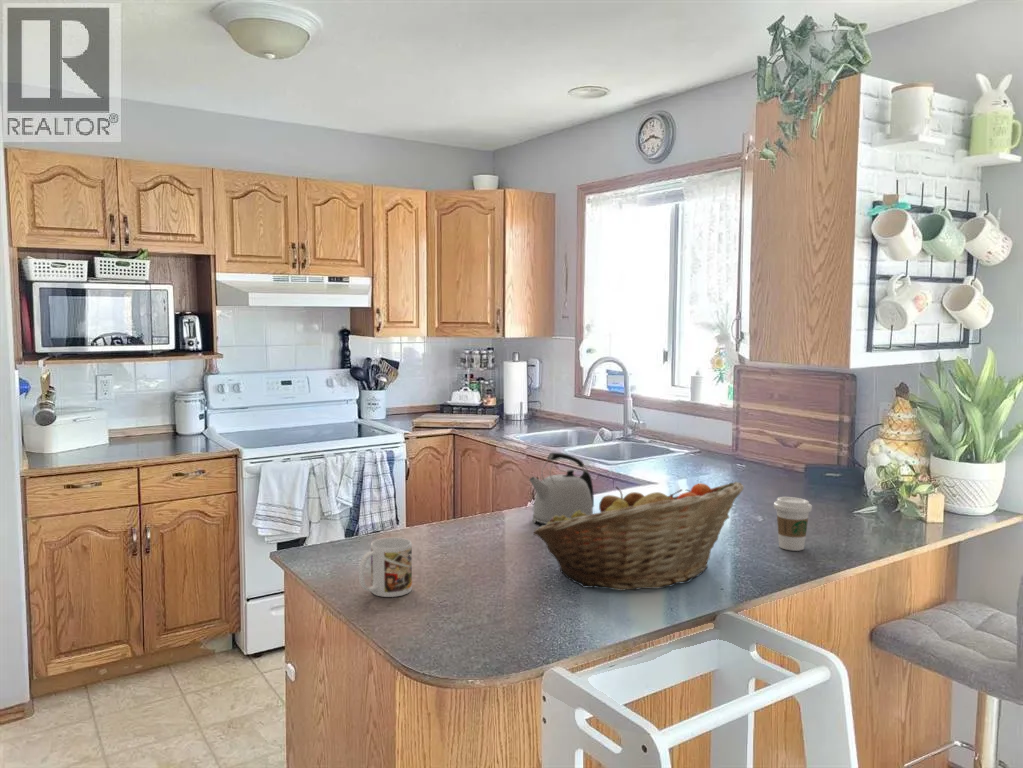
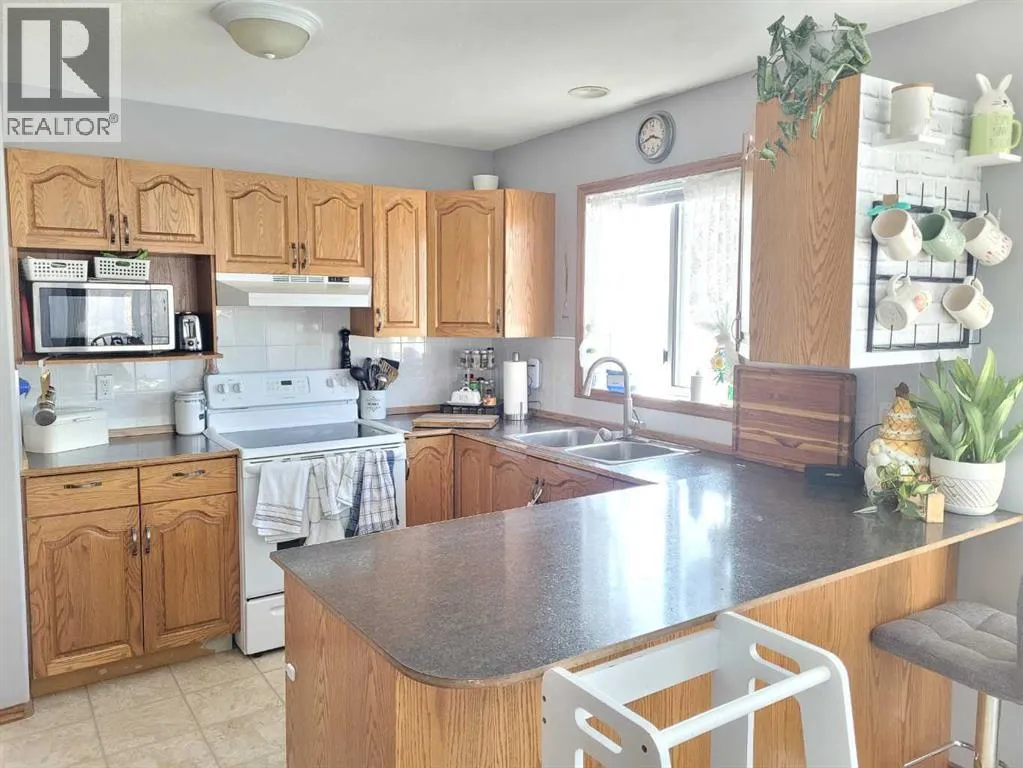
- kettle (561, 486)
- fruit basket (641, 525)
- coffee cup (792, 523)
- mug (384, 568)
